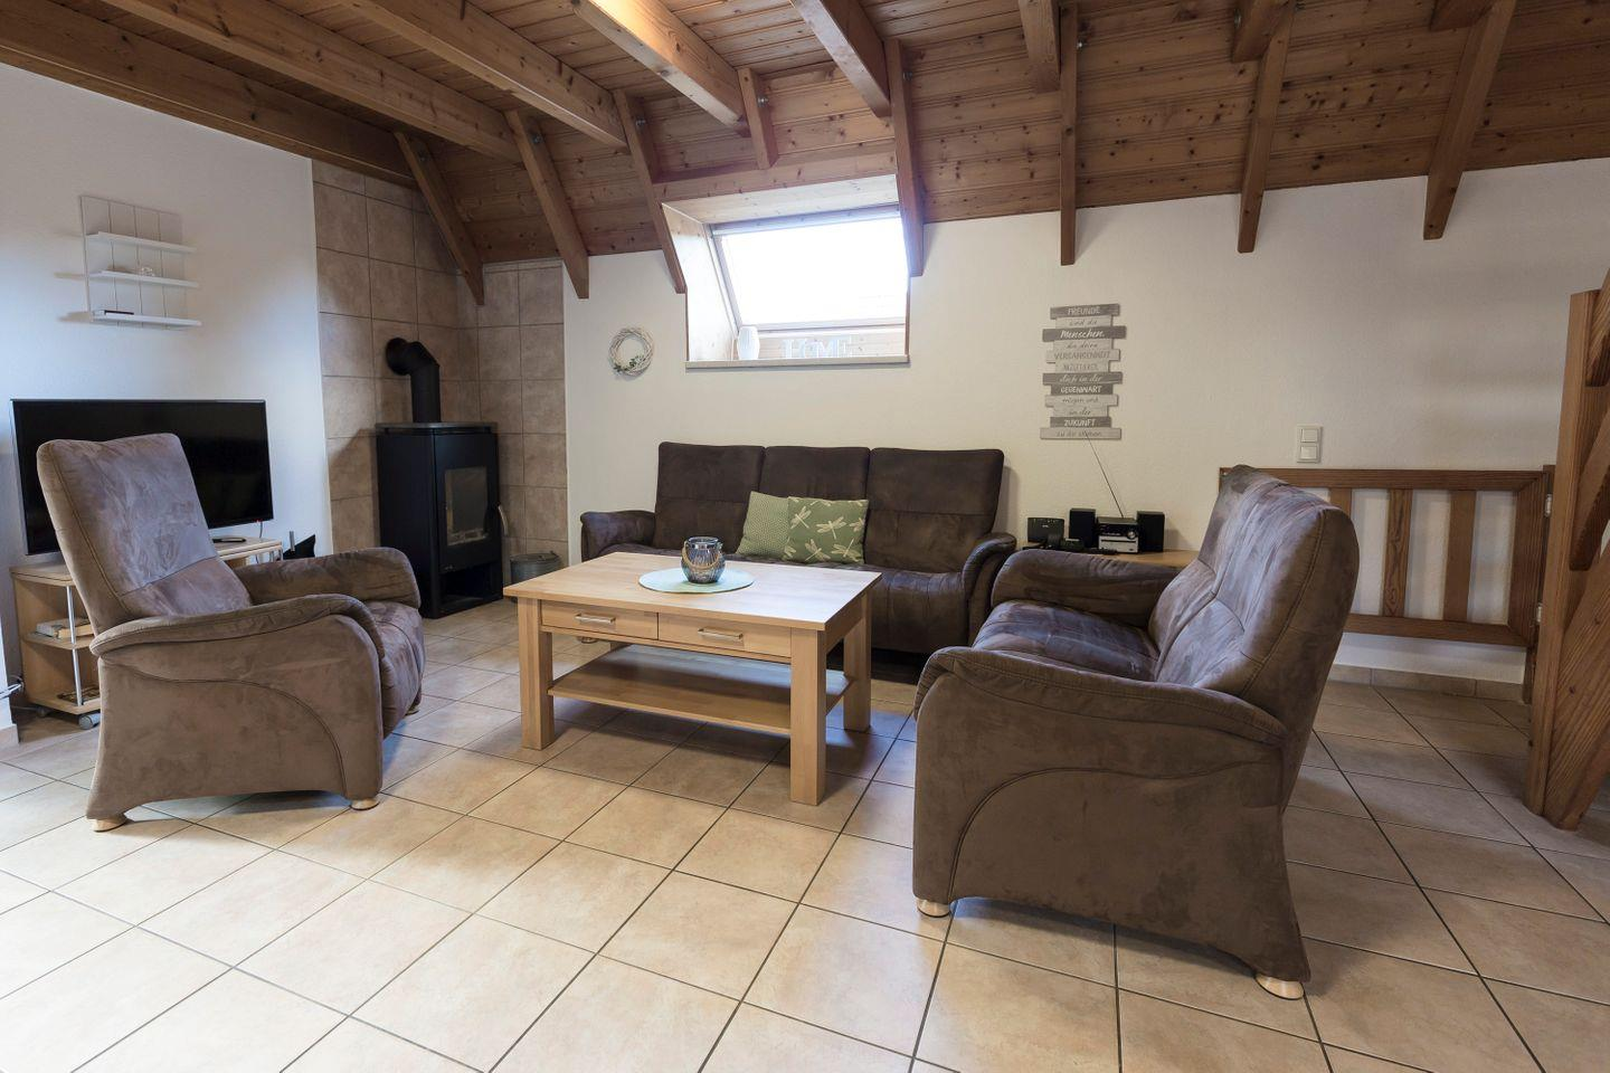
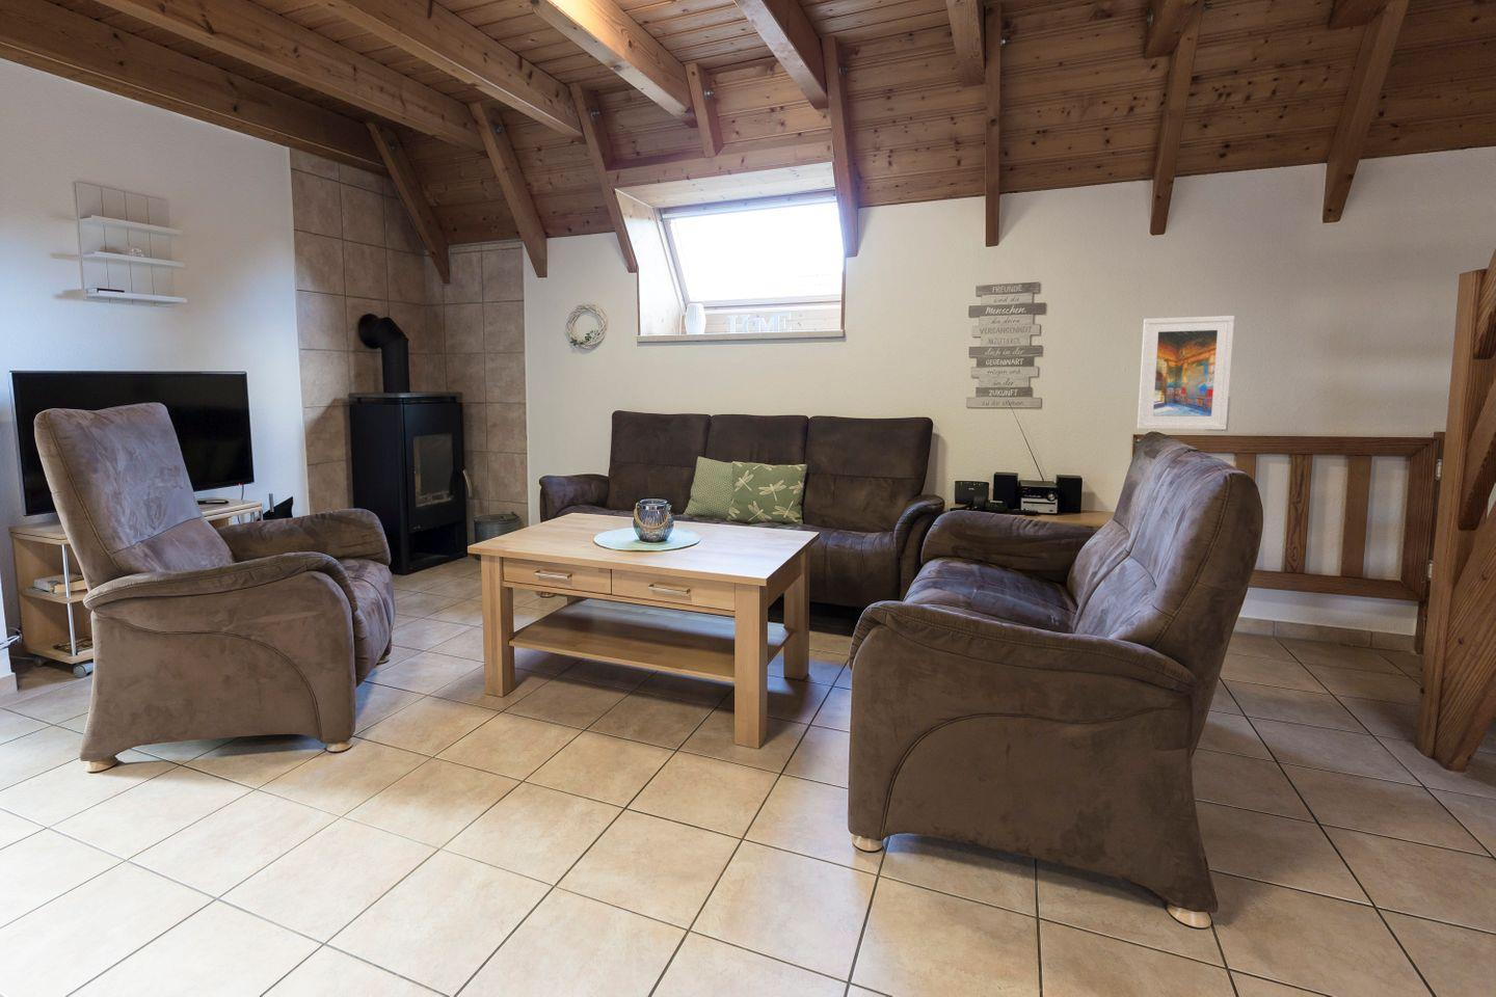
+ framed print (1184, 373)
